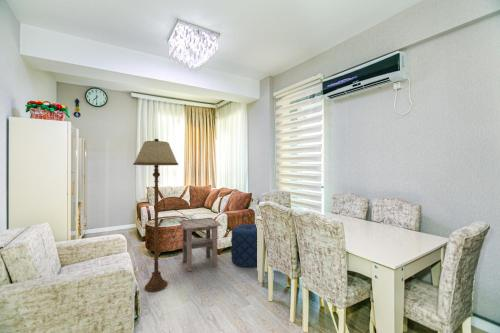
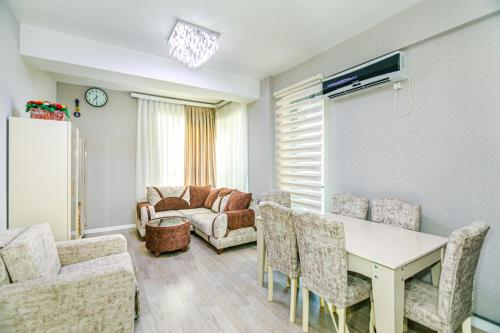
- pouf (249, 243)
- floor lamp (156, 212)
- side table (199, 242)
